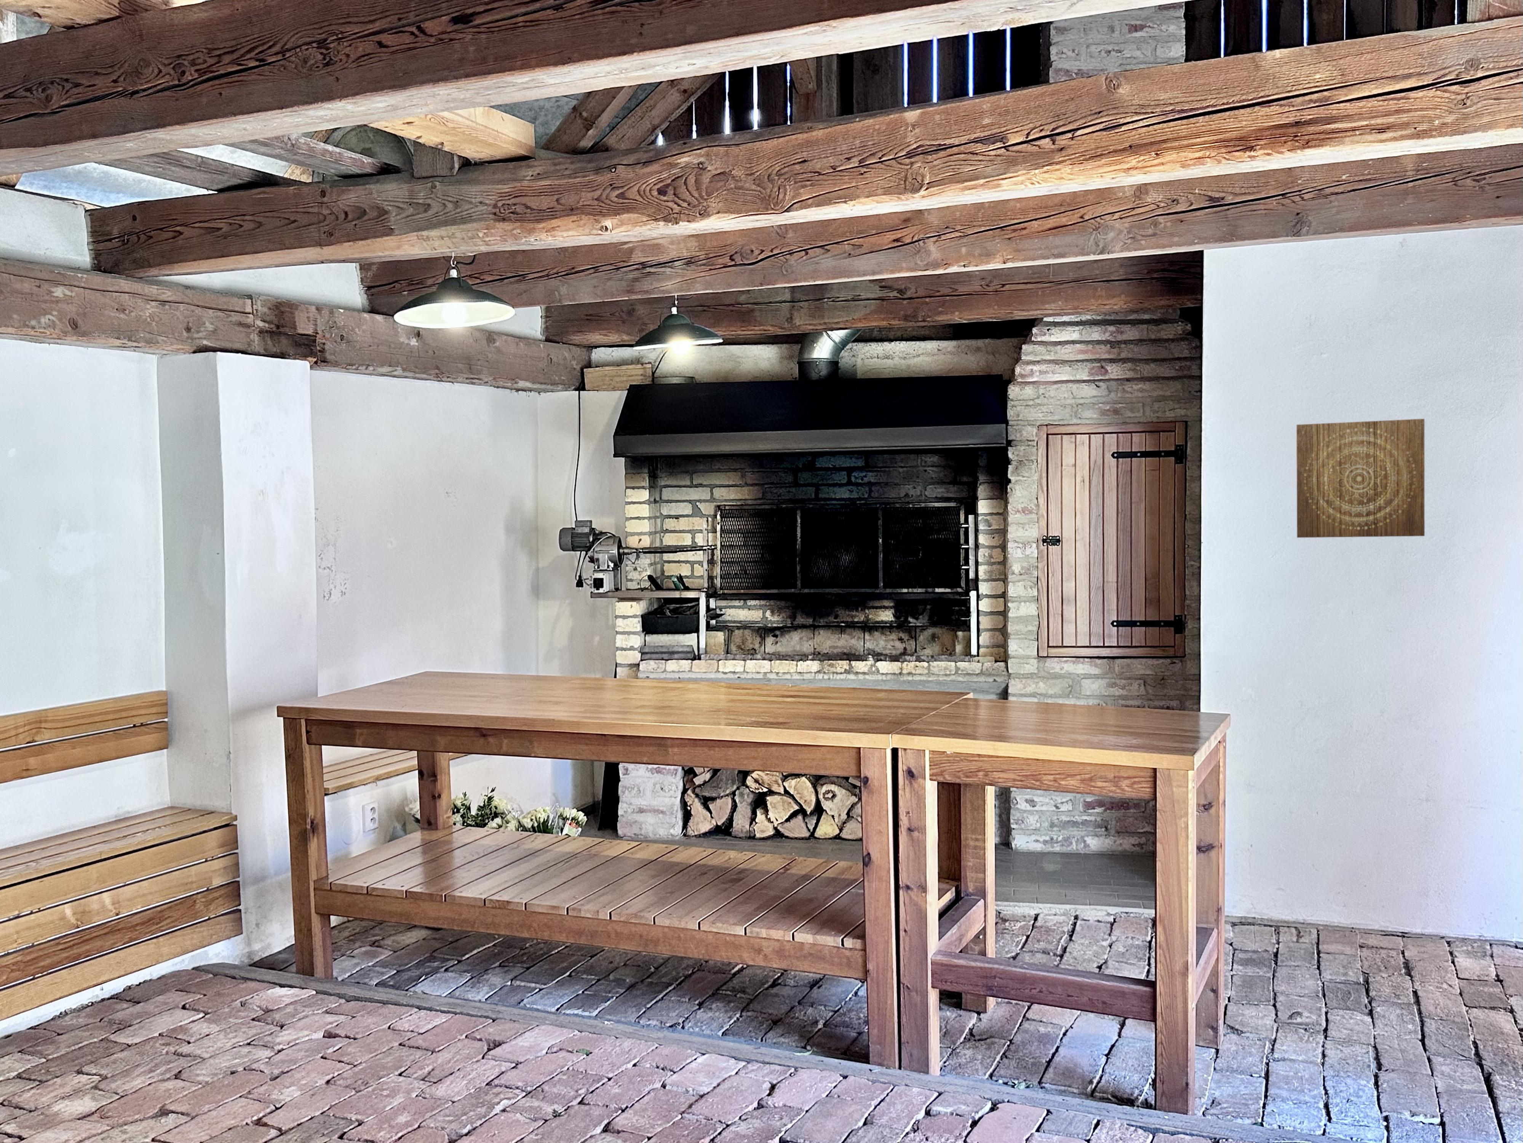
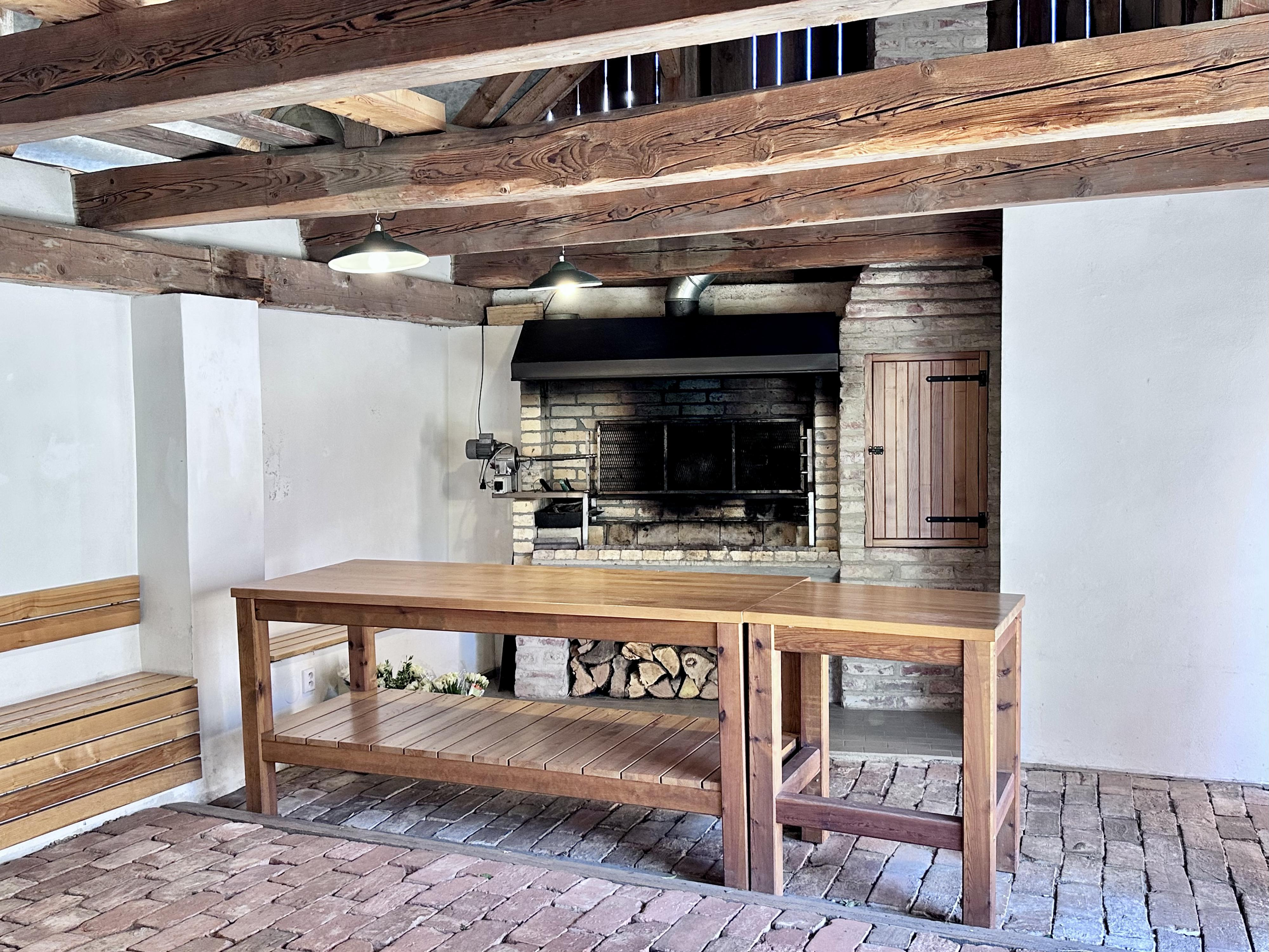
- wall art (1360, 479)
